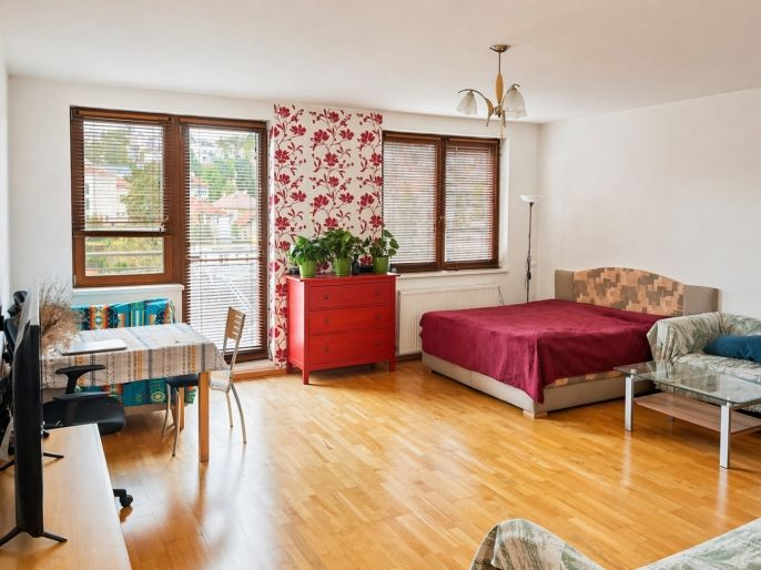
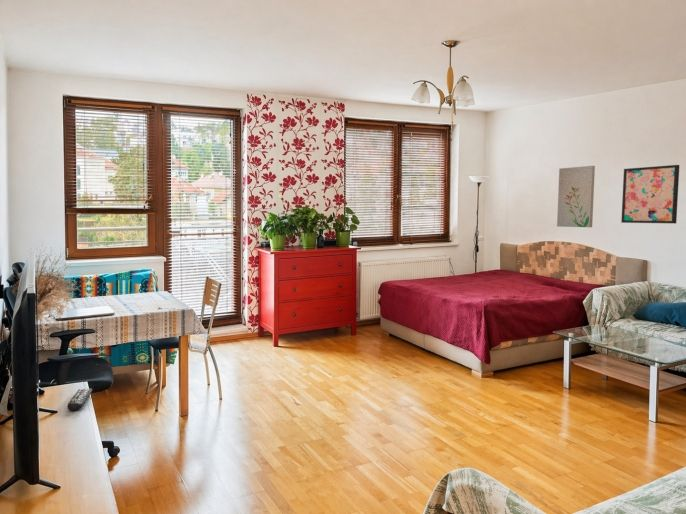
+ wall art (649, 195)
+ remote control (80, 398)
+ wall art (575, 197)
